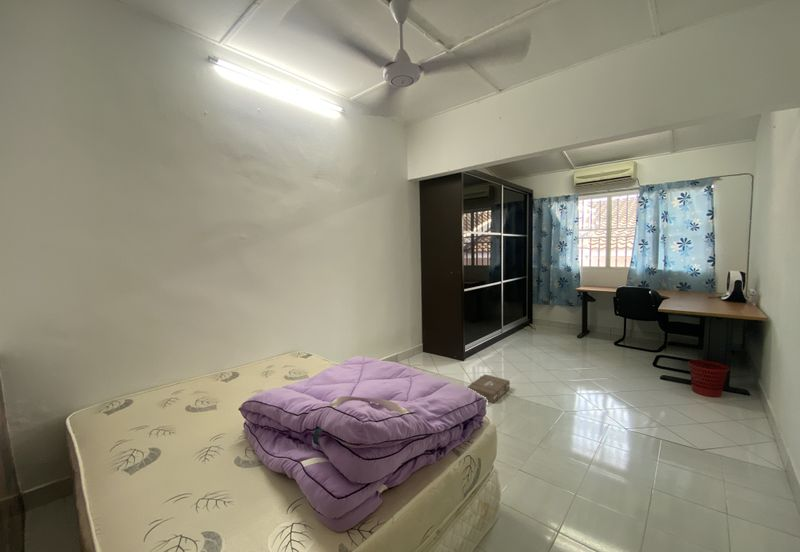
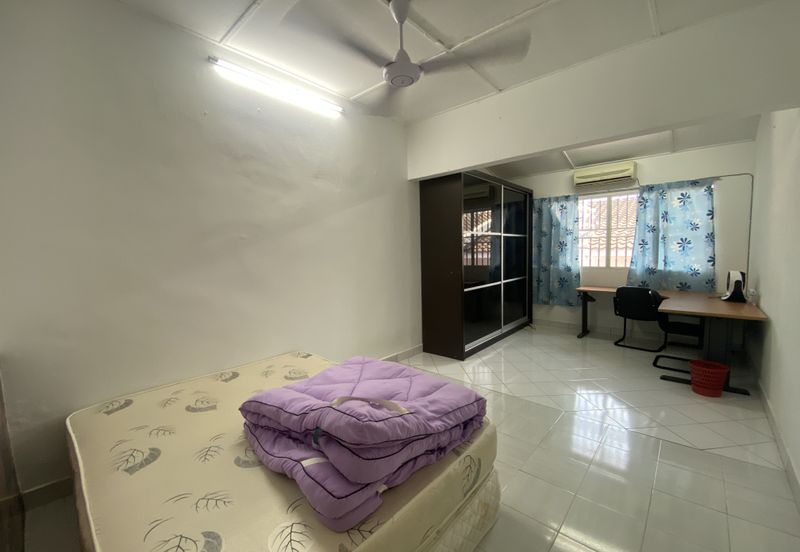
- ammunition box (488, 387)
